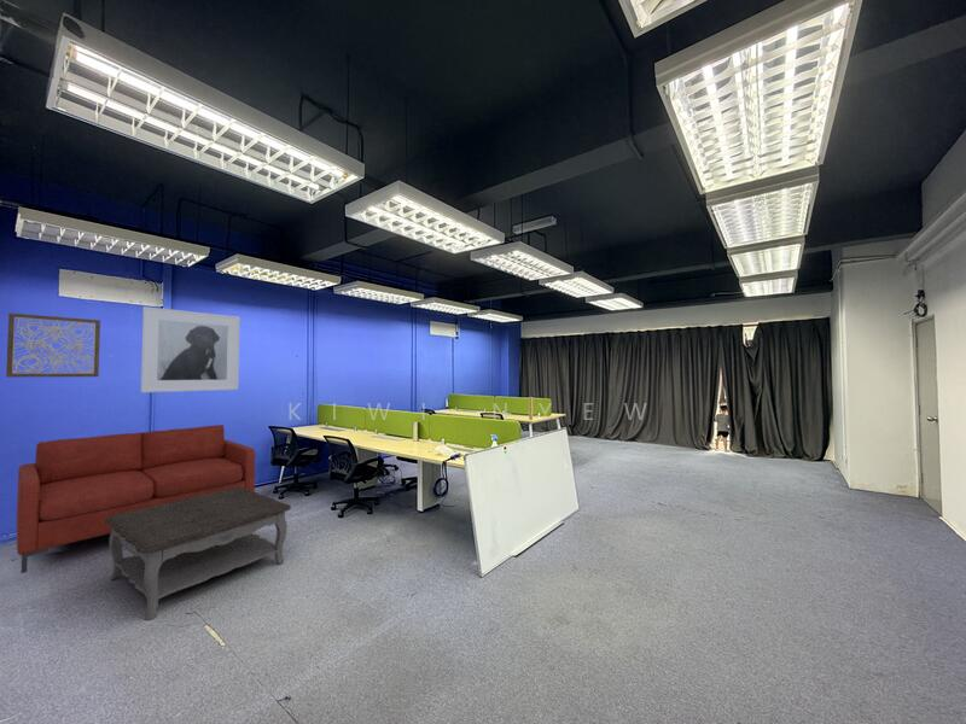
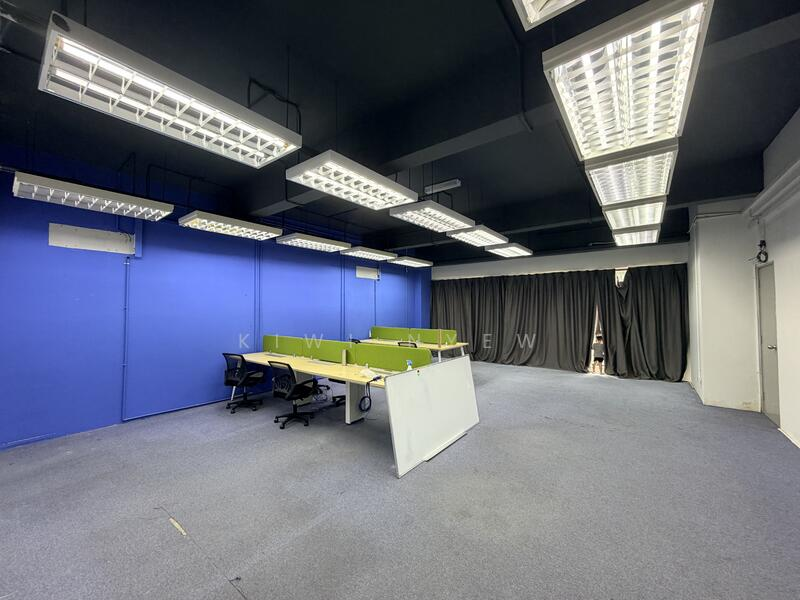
- wall art (56, 349)
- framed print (194, 351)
- coffee table (202, 539)
- sofa (149, 479)
